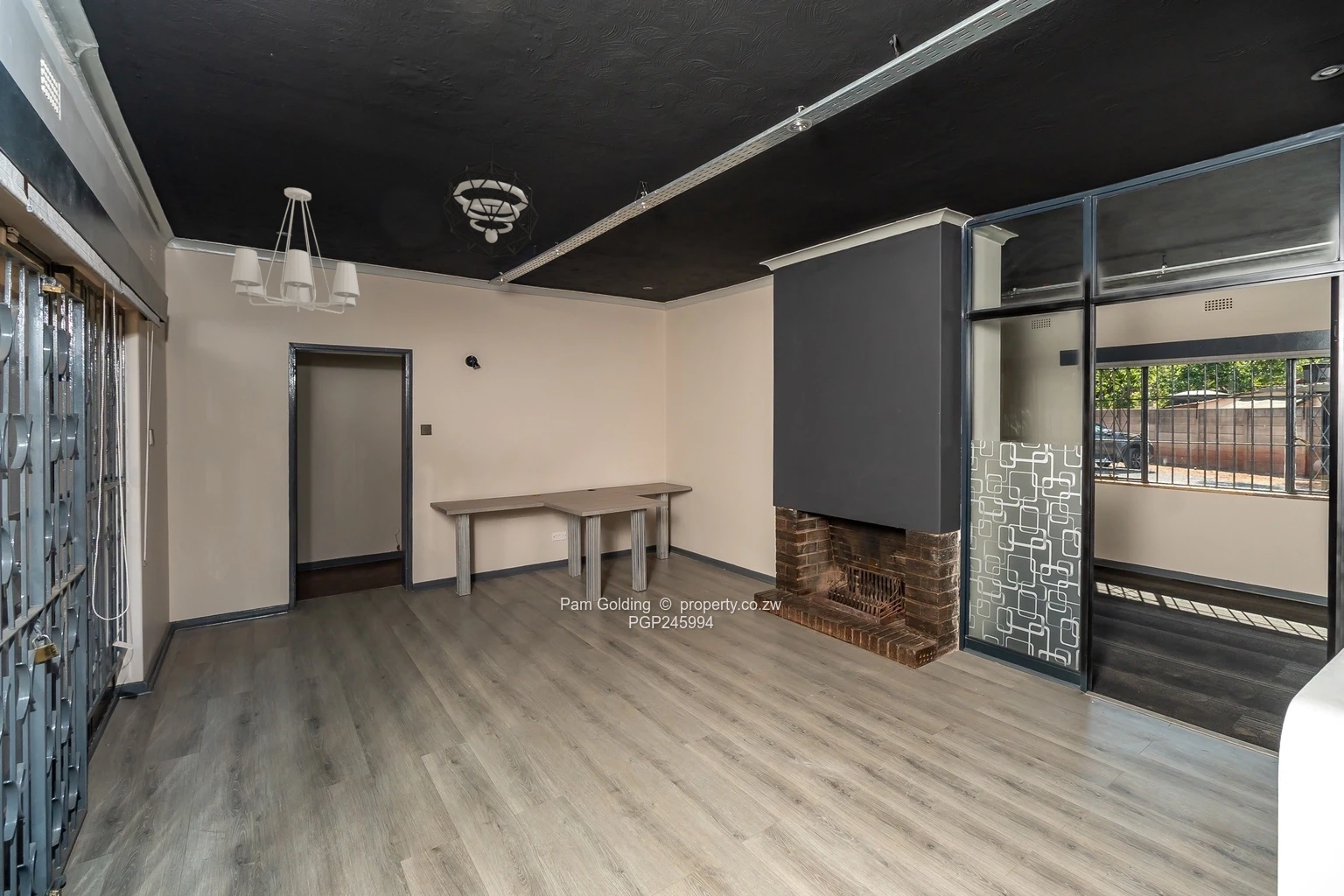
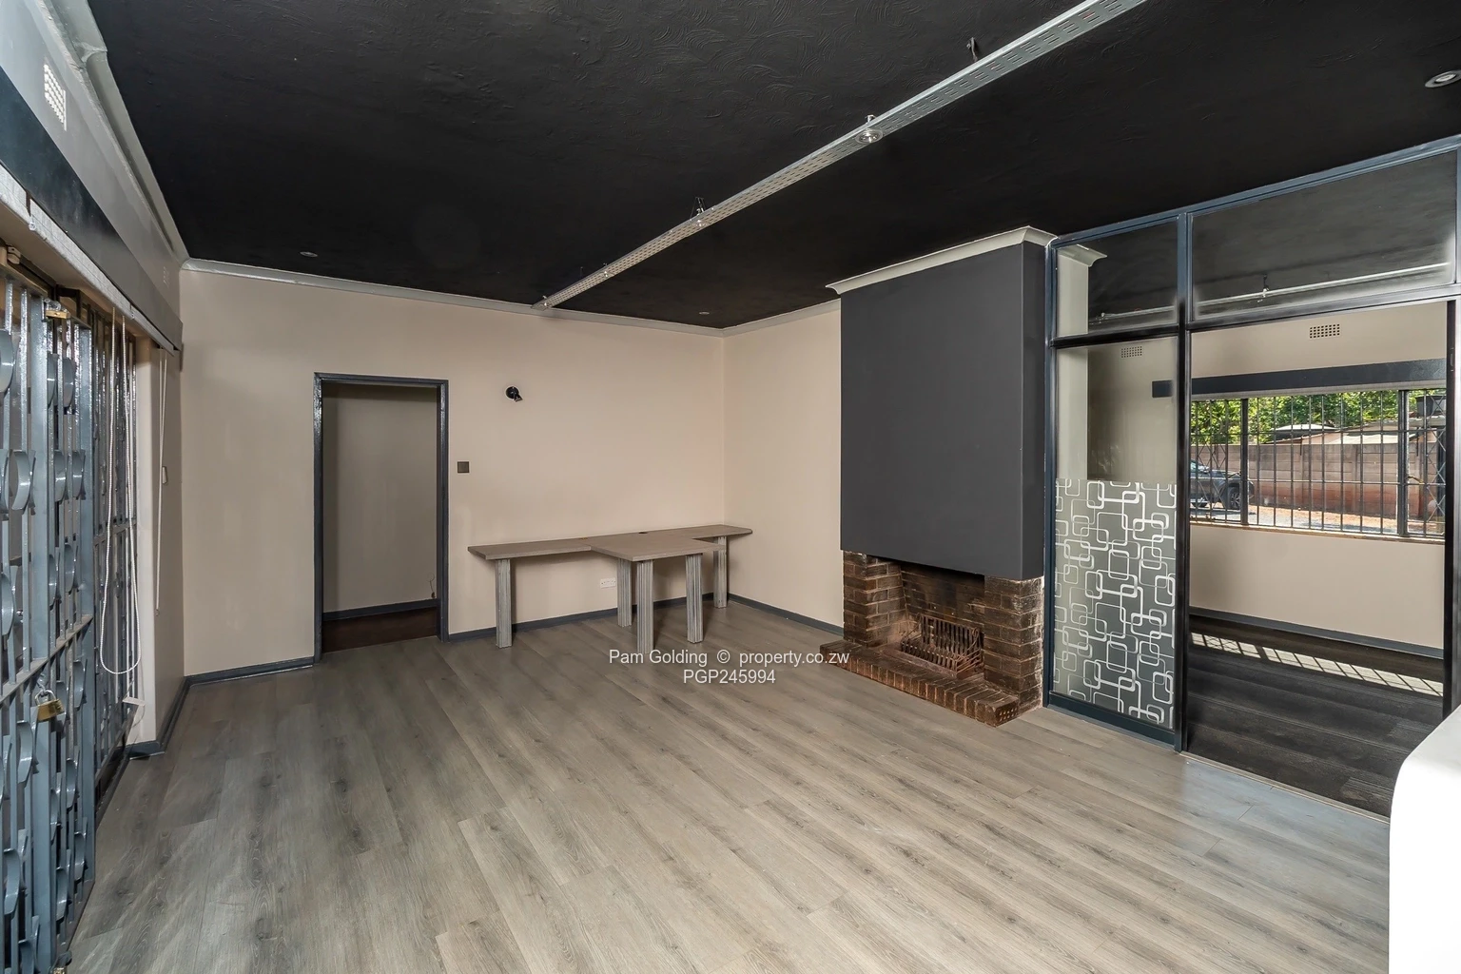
- chandelier (297, 249)
- pendant light (491, 199)
